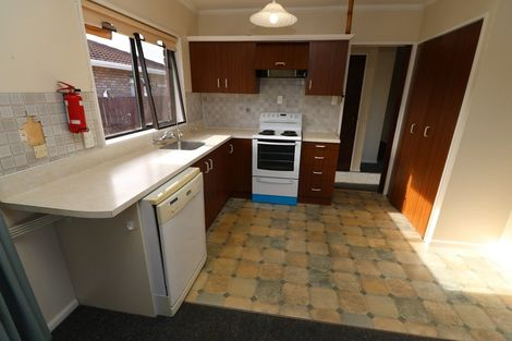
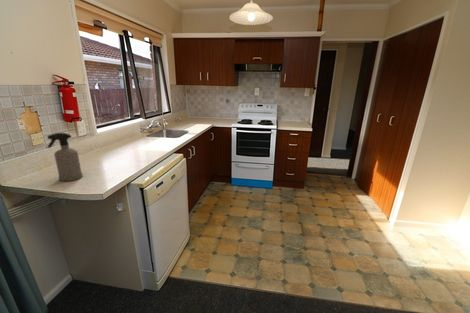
+ spray bottle (64, 156)
